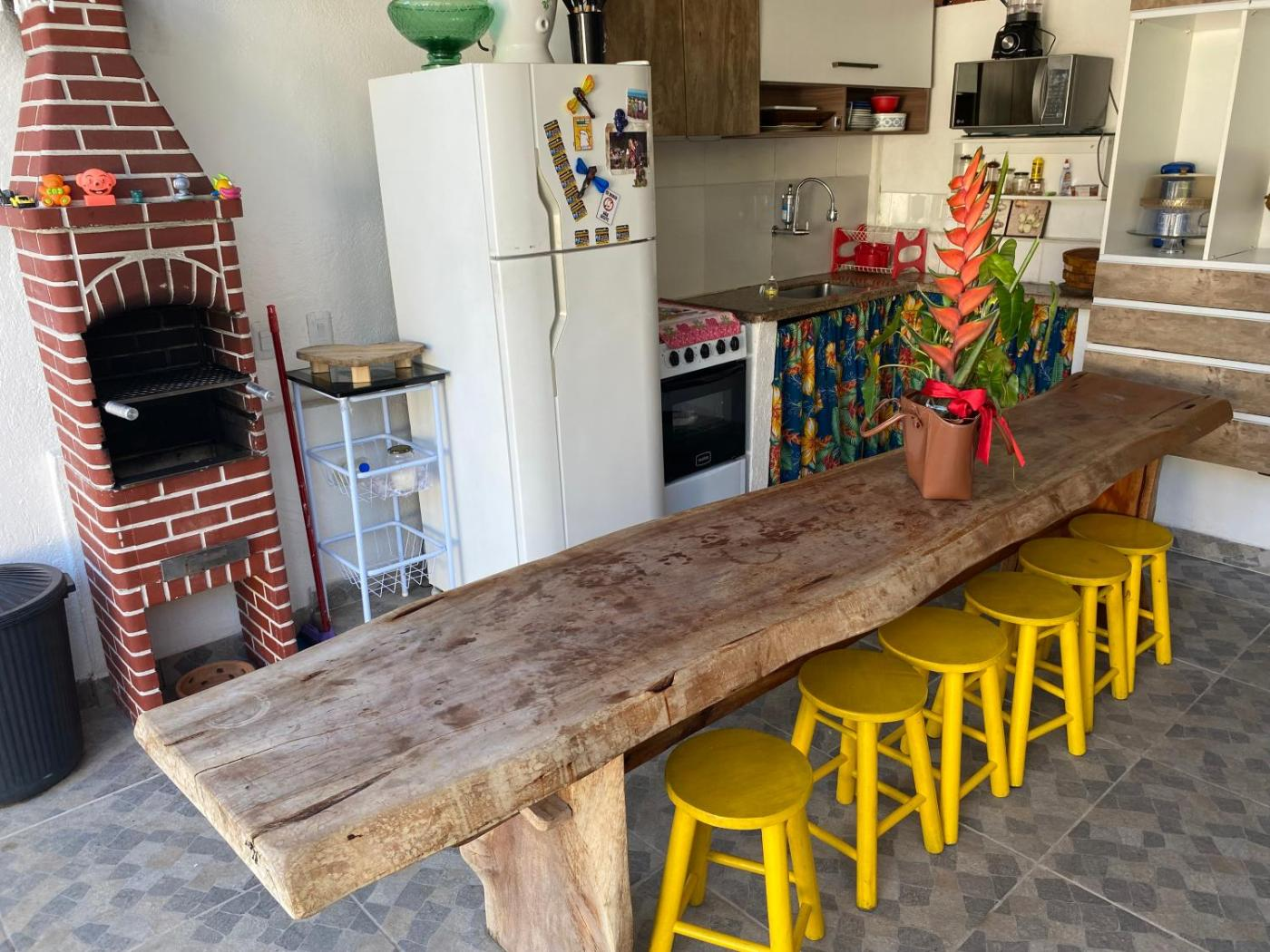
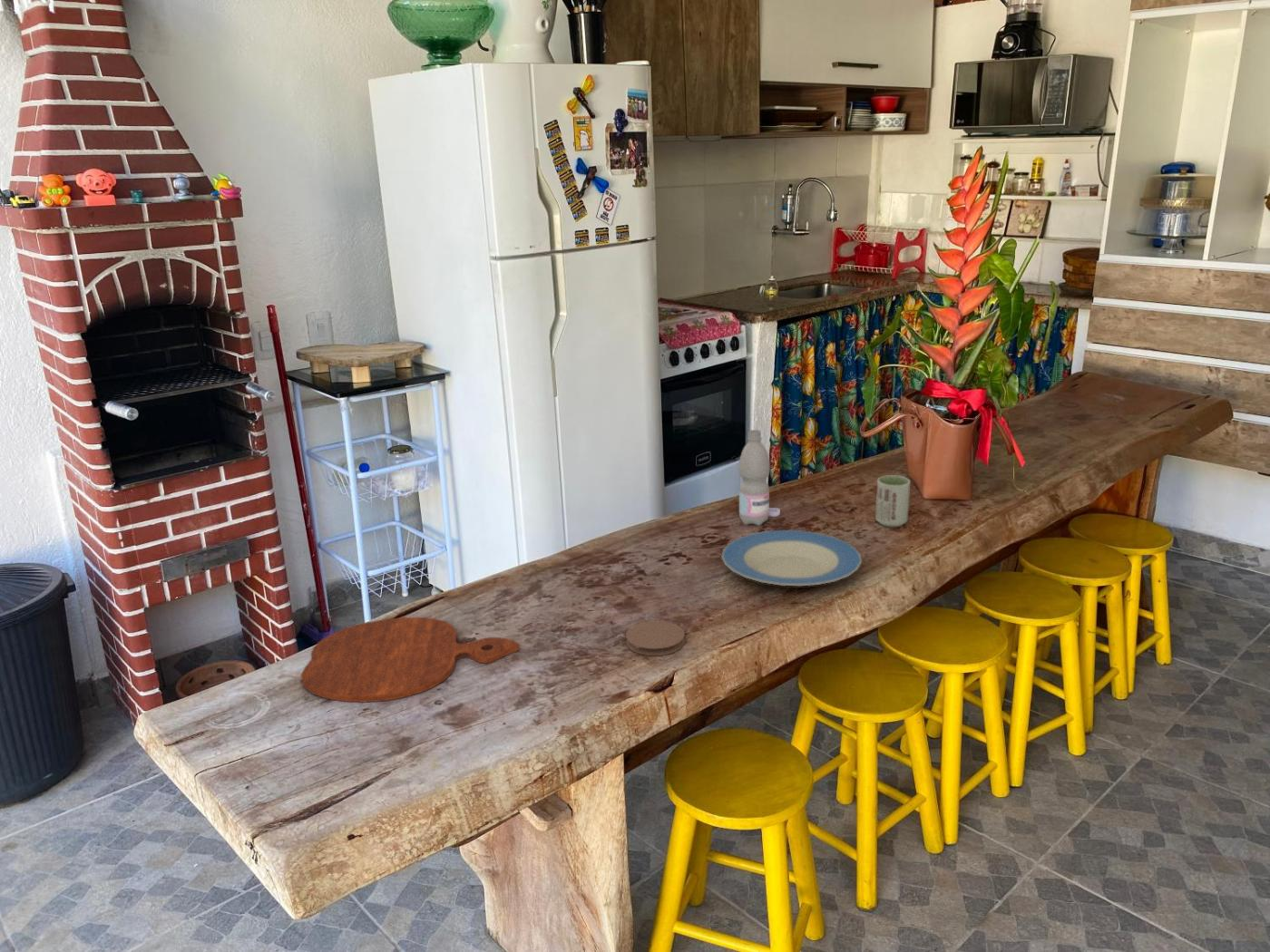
+ water bottle (761, 475)
+ cup (892, 501)
+ plate (790, 563)
+ cutting board (415, 655)
+ coaster (655, 637)
